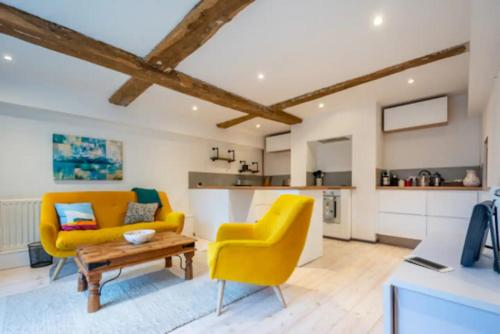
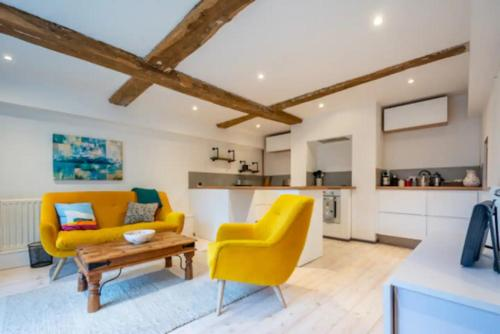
- cell phone (426, 263)
